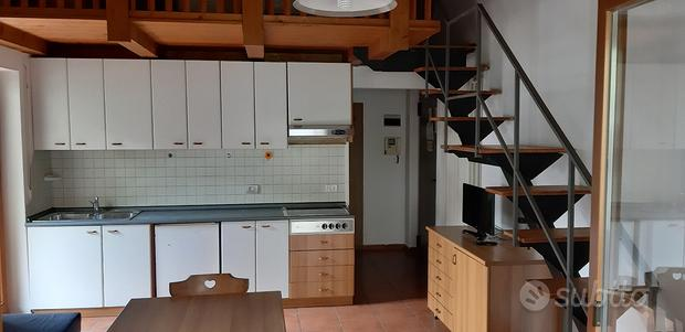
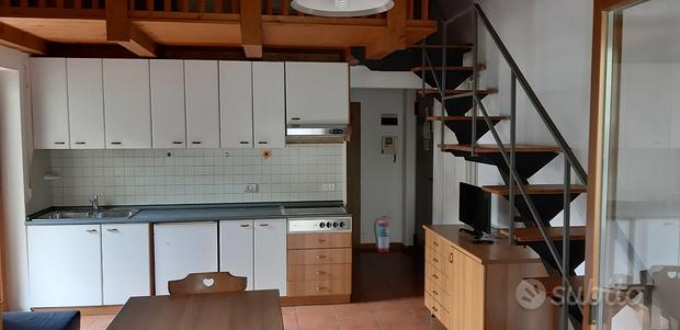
+ fire extinguisher (383, 231)
